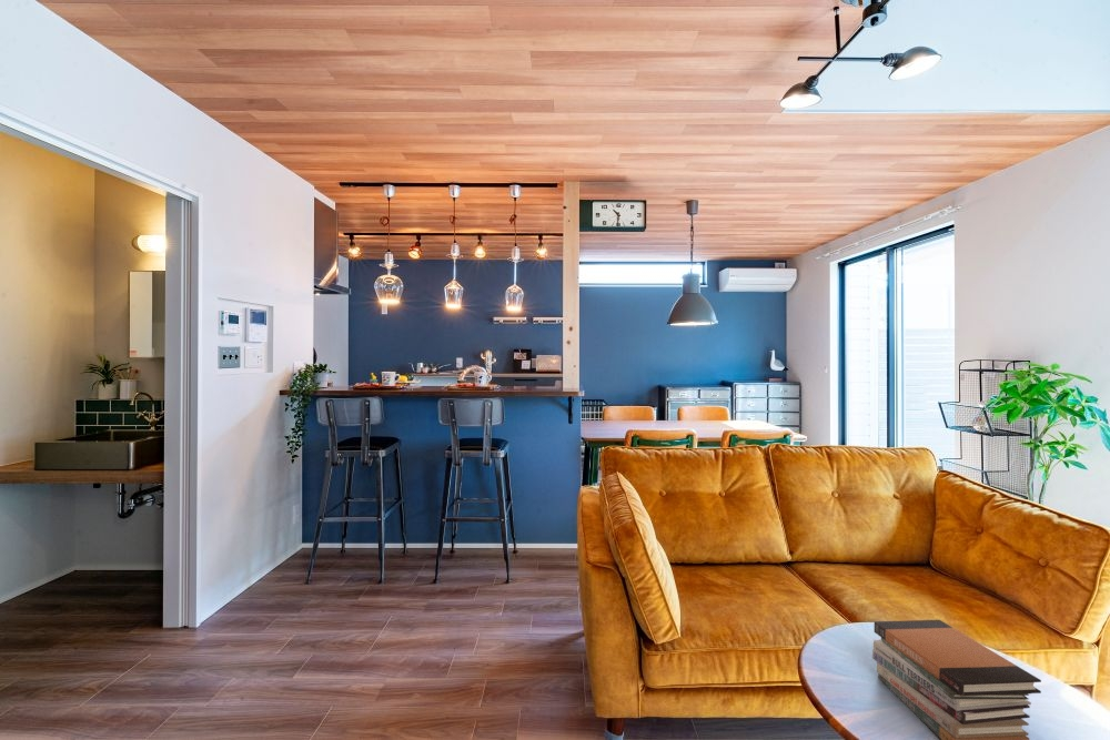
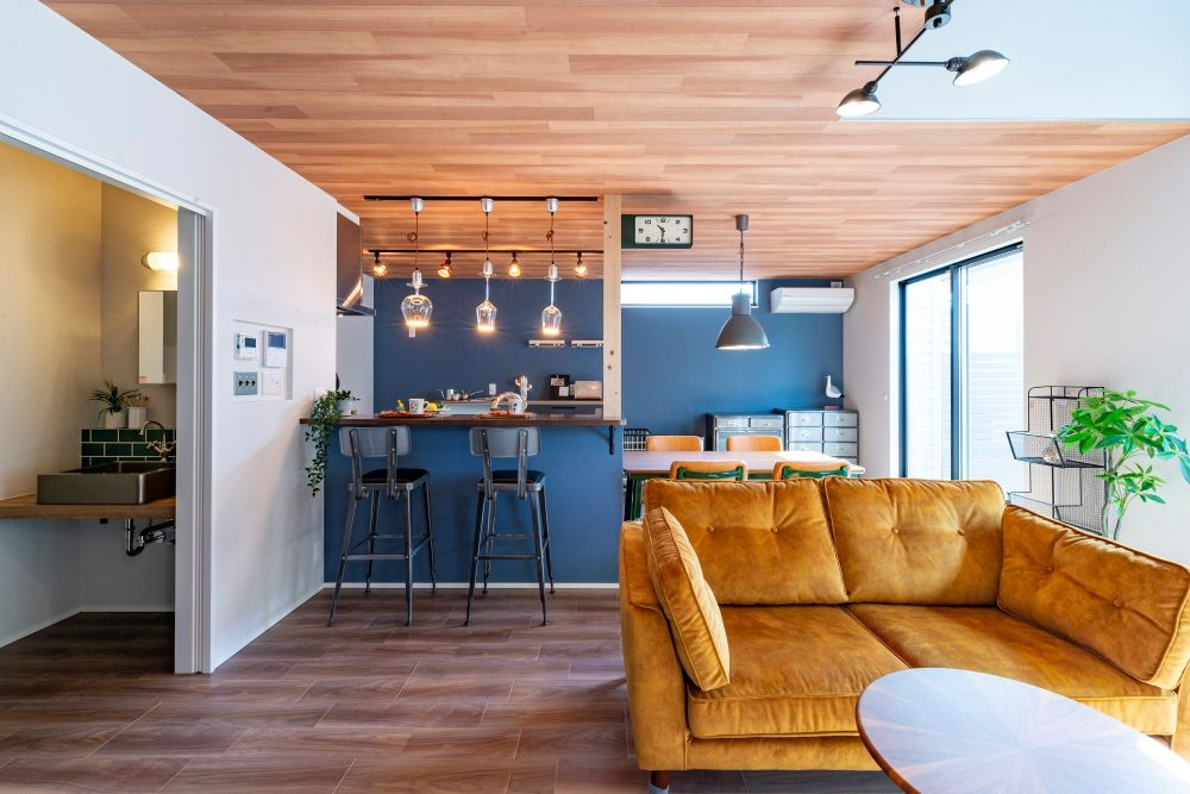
- book stack (946, 678)
